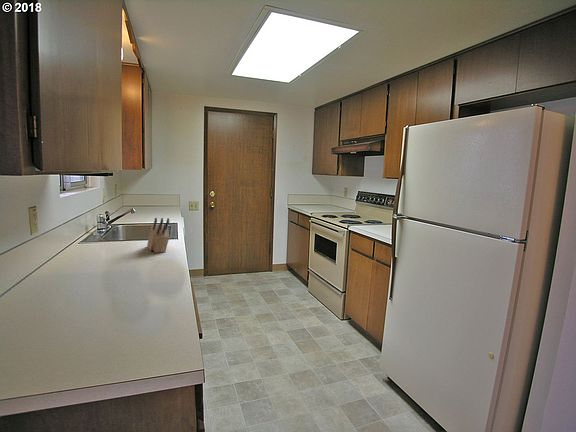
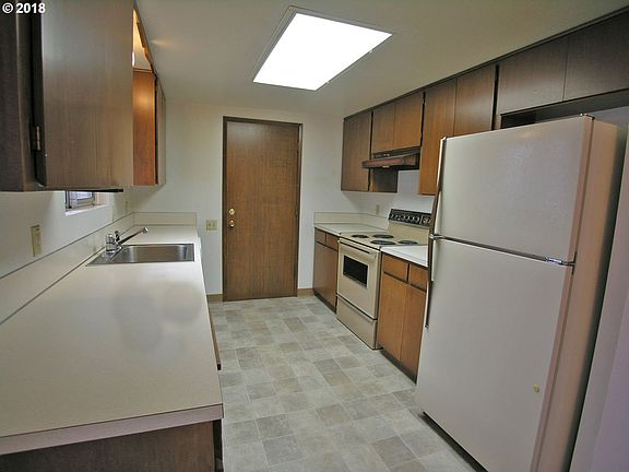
- knife block (158, 232)
